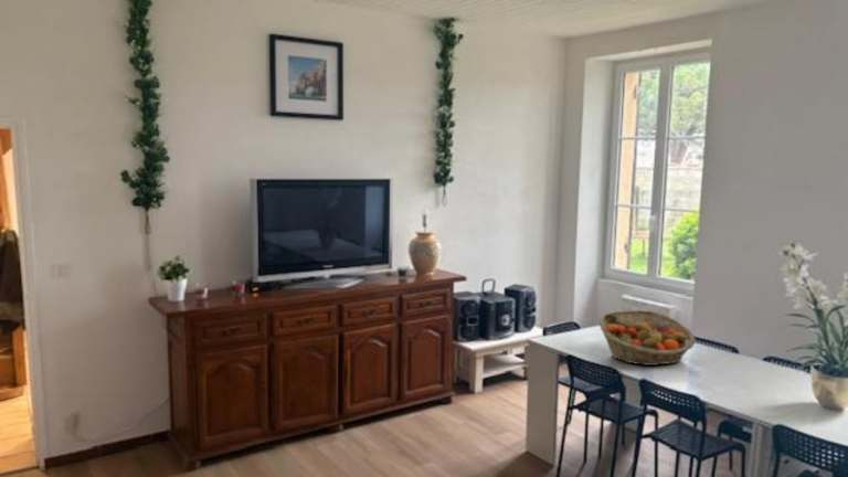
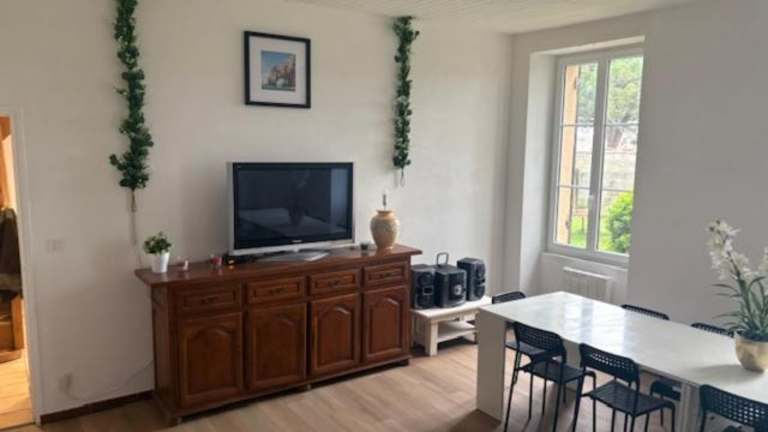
- fruit basket (645, 337)
